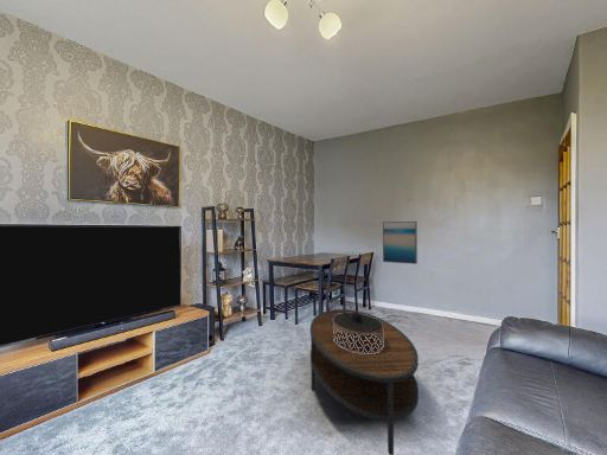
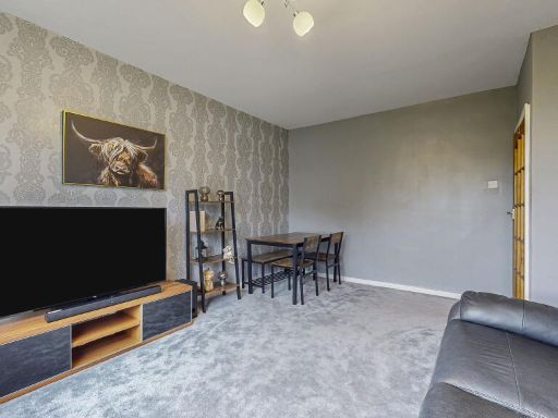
- wall art (398, 242)
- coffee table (357, 325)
- coffee table (357, 360)
